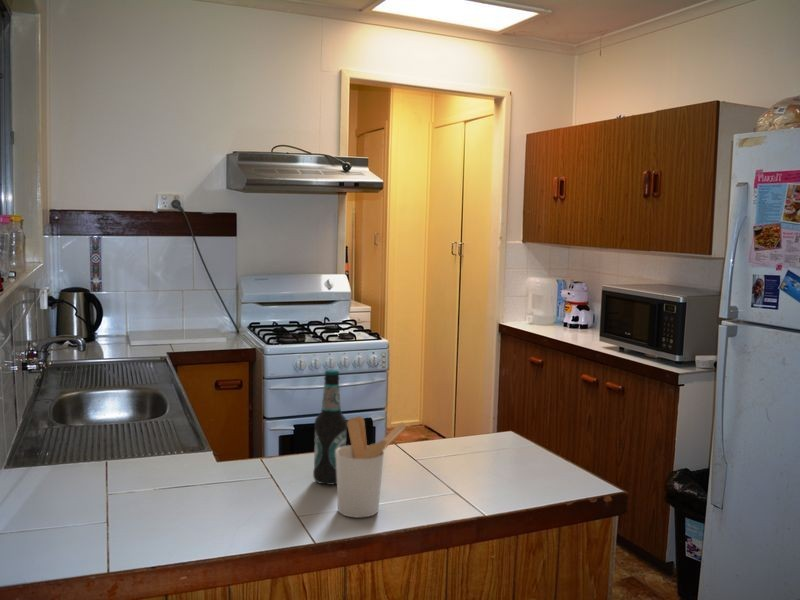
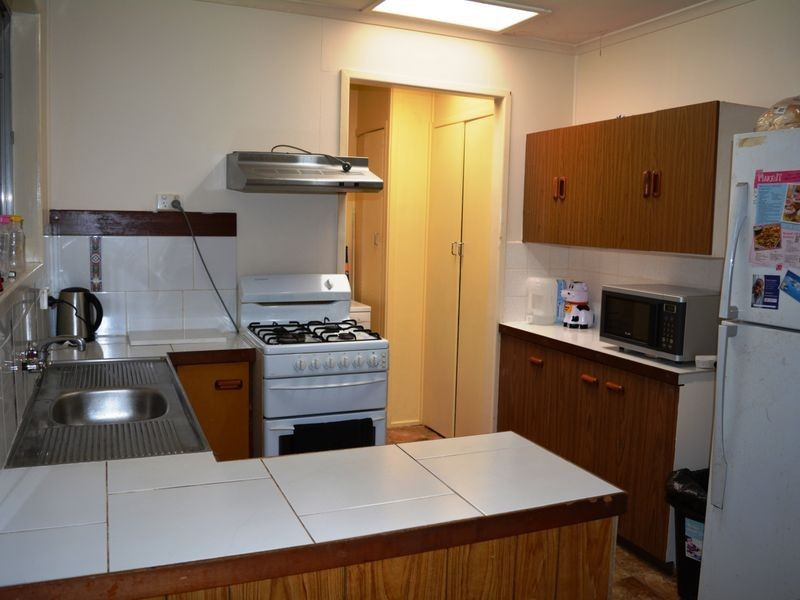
- utensil holder (371, 465)
- bottle (330, 426)
